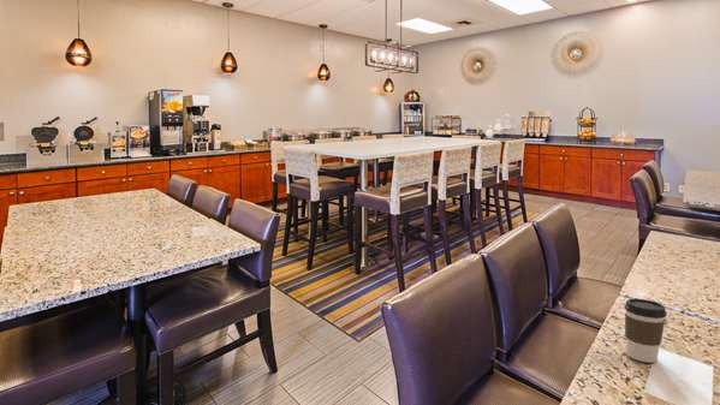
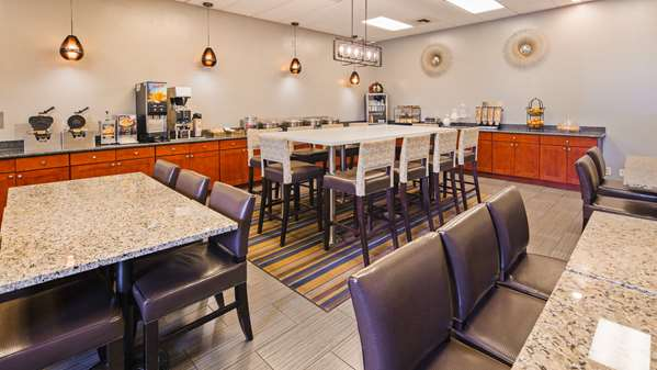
- coffee cup (643, 329)
